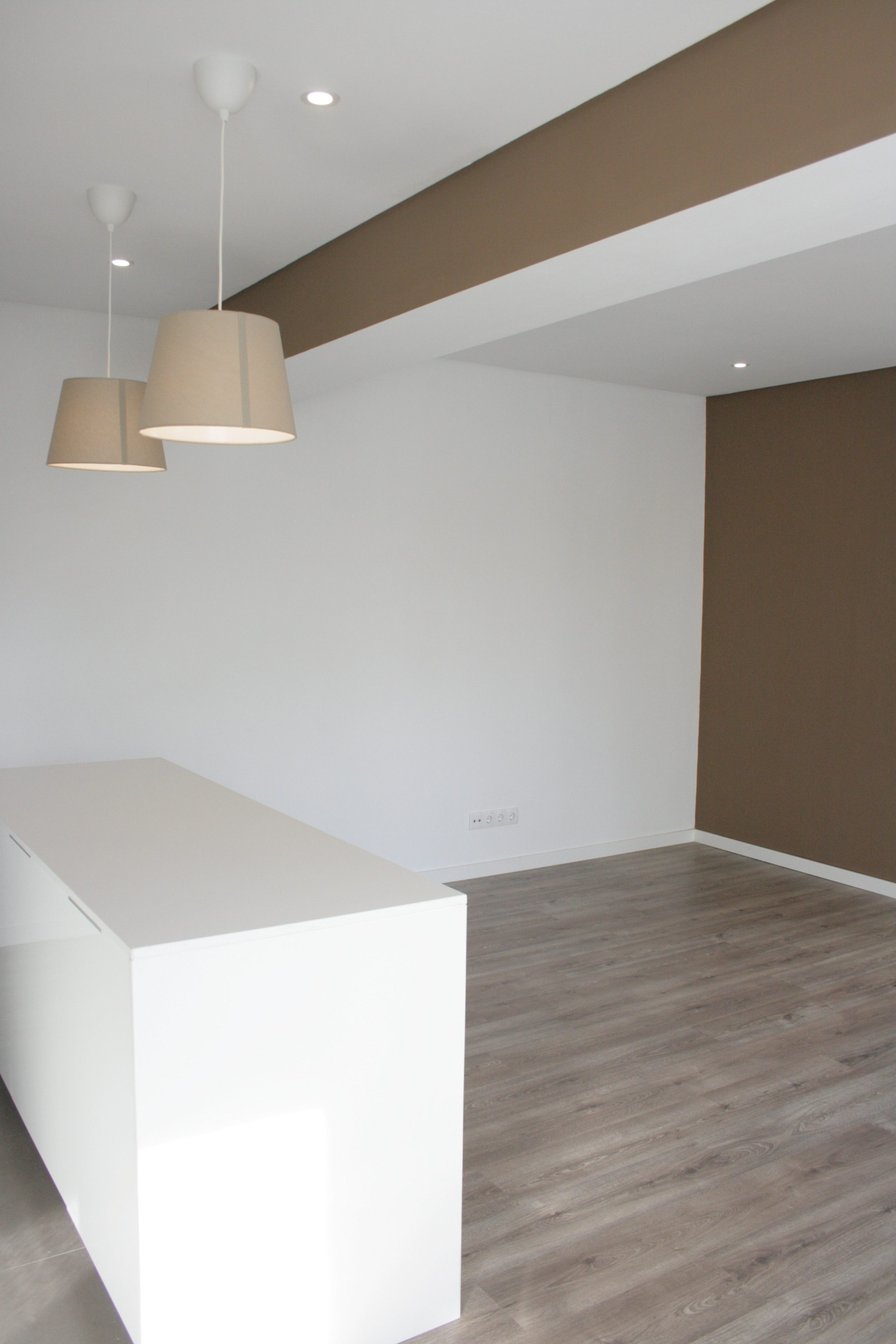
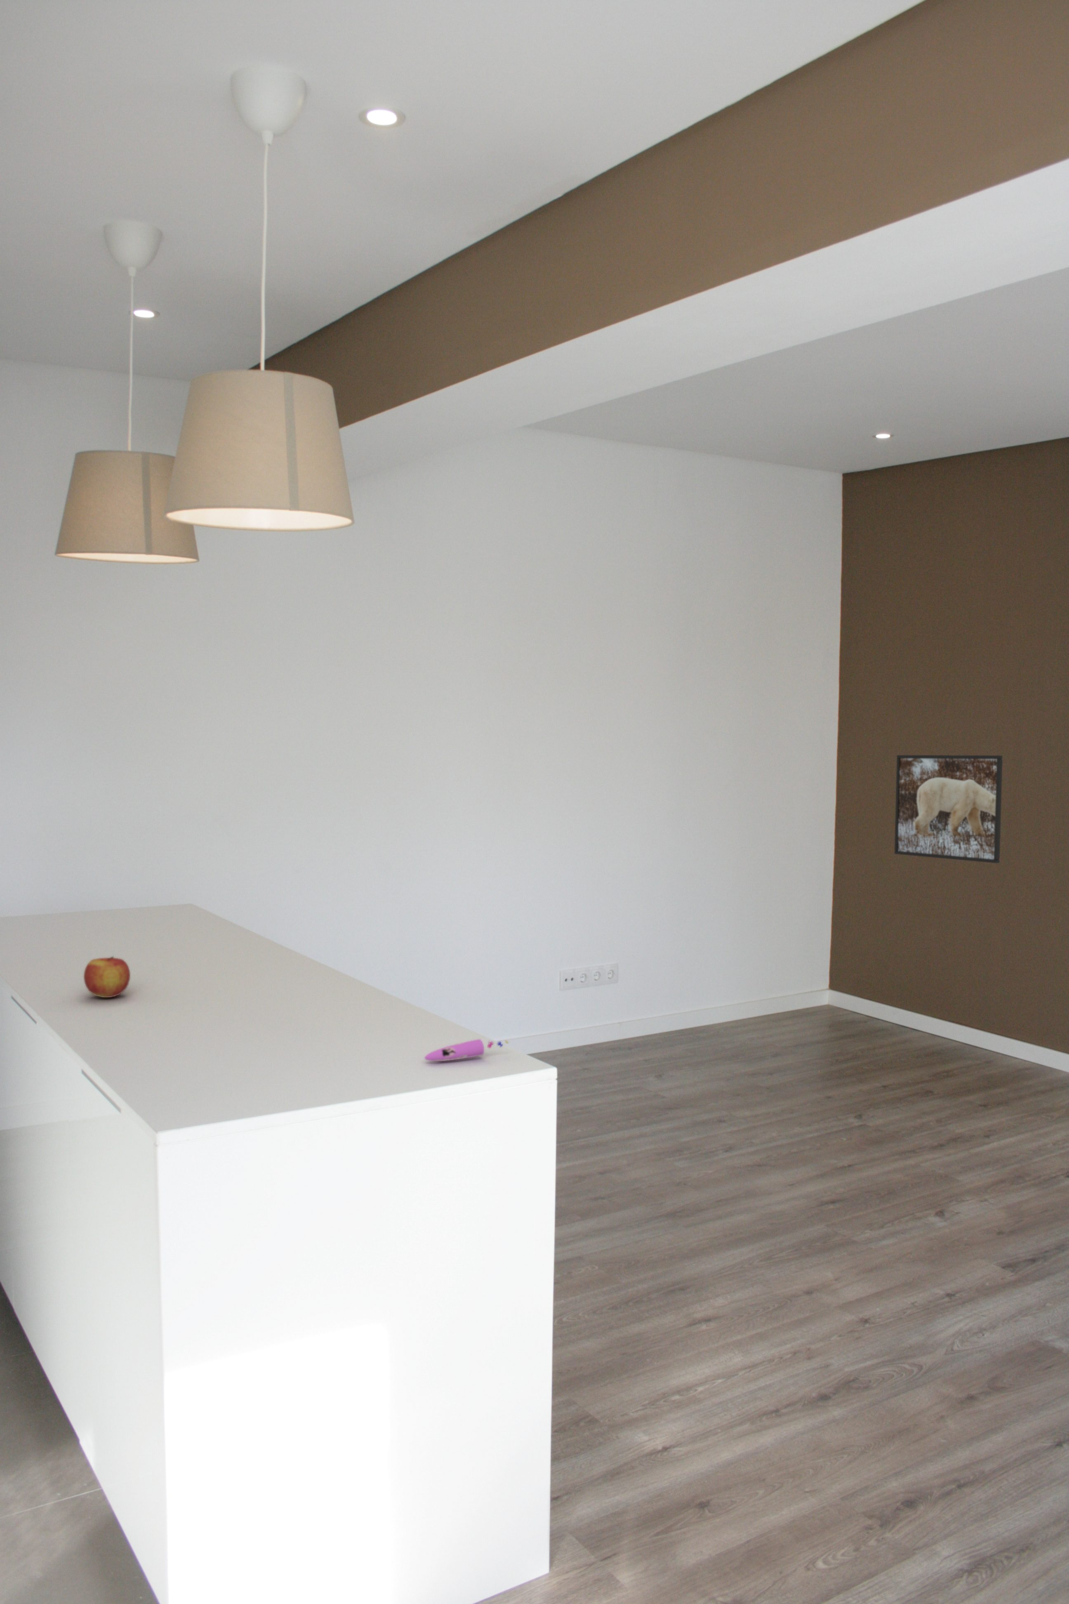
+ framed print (946, 807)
+ pen (466, 1049)
+ apple (107, 976)
